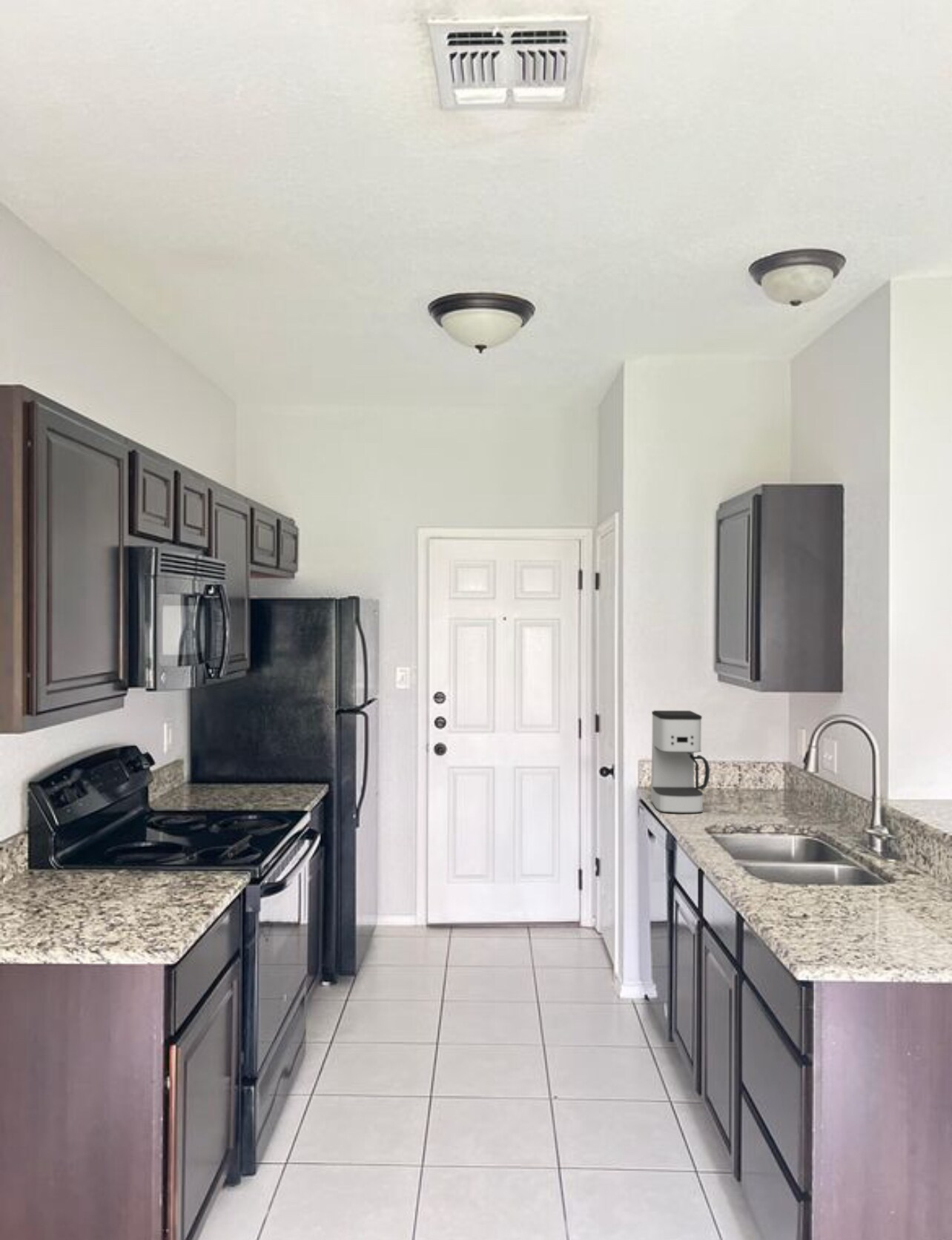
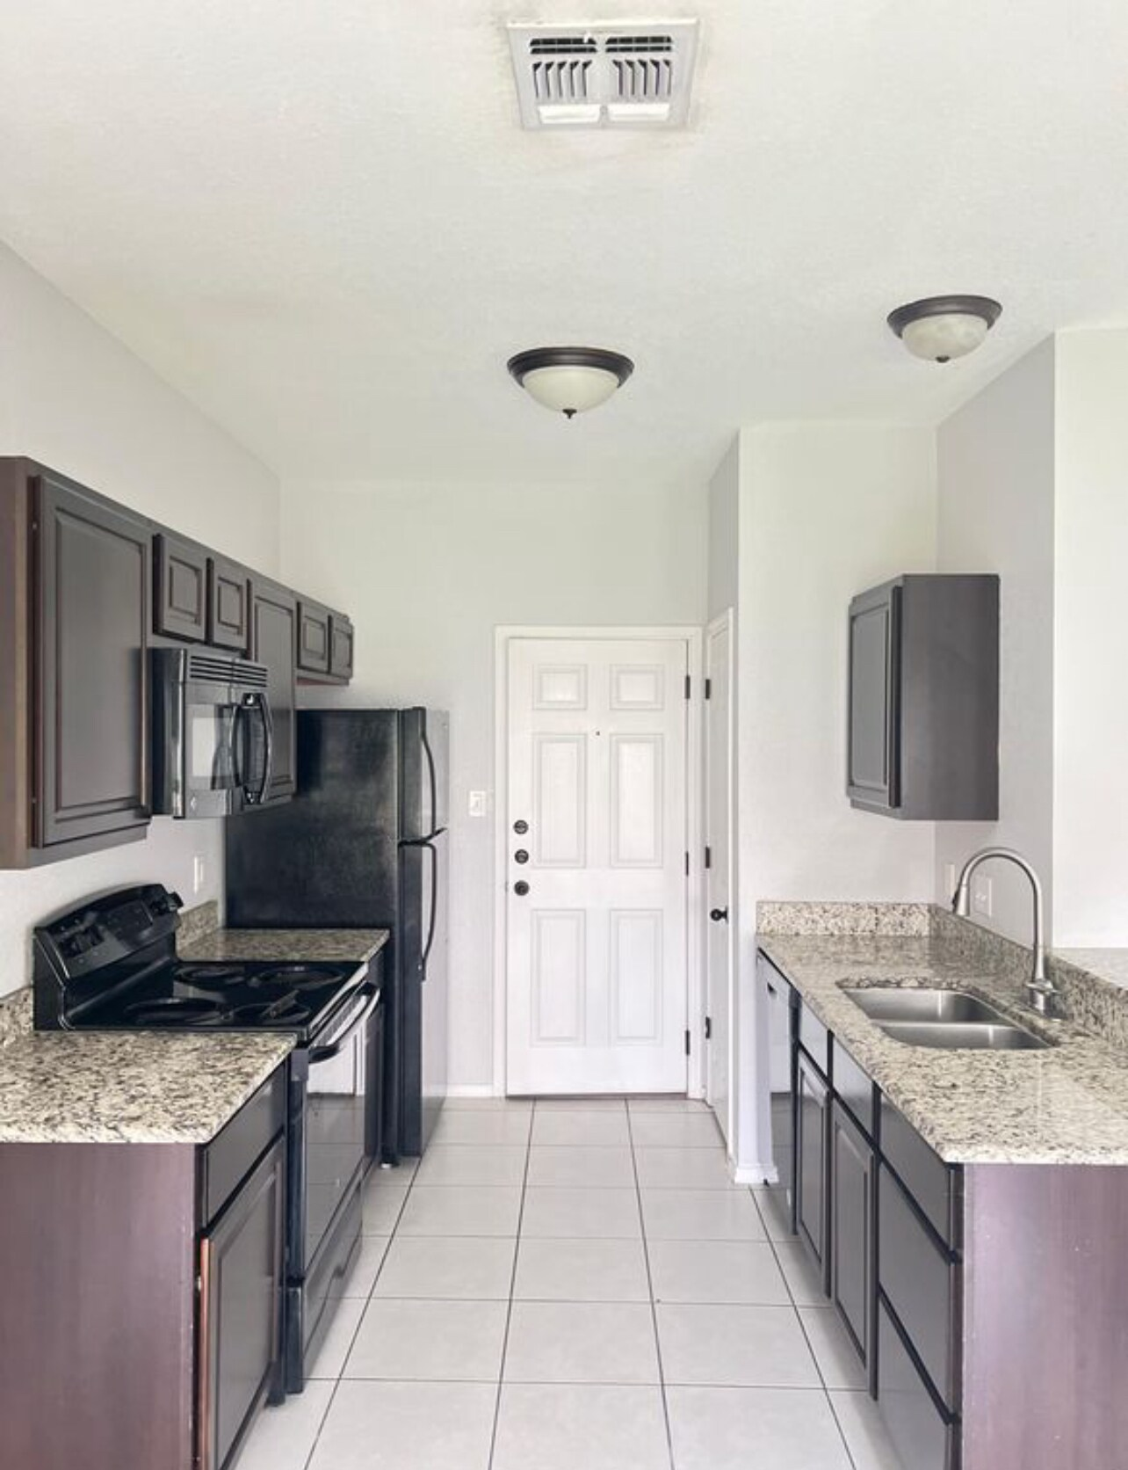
- coffee maker (681, 760)
